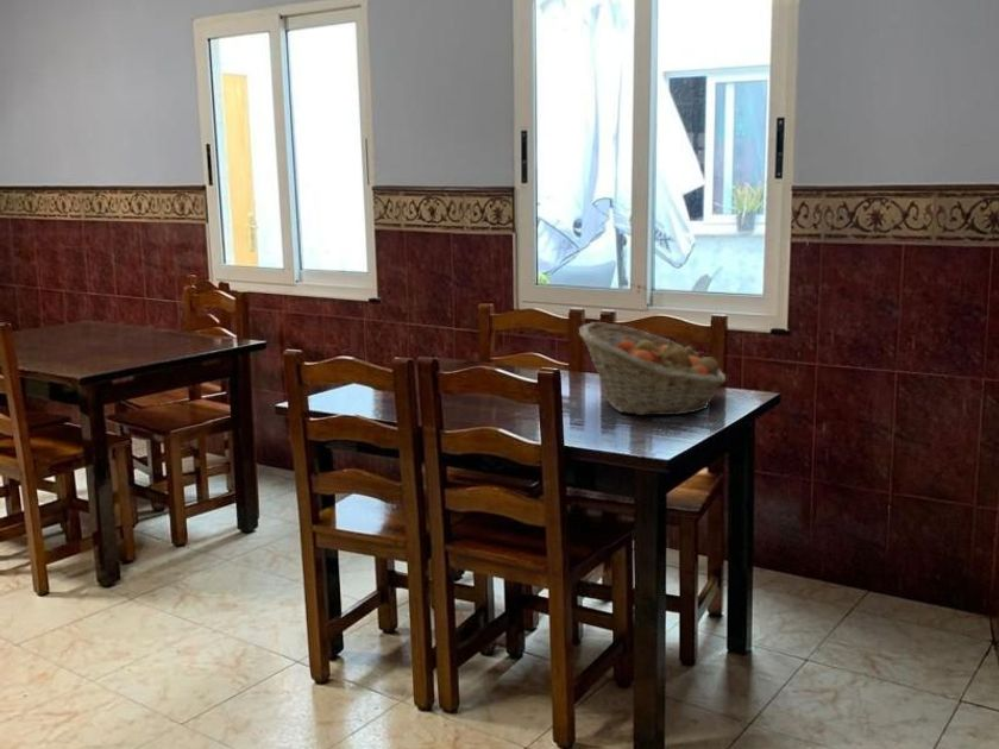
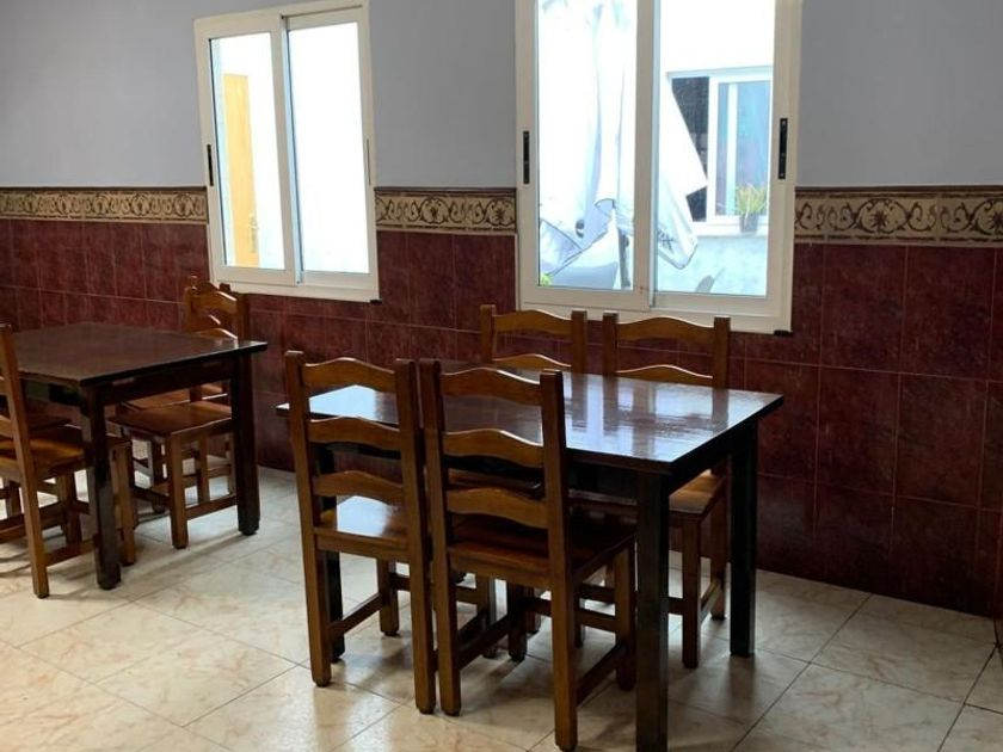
- fruit basket (651, 364)
